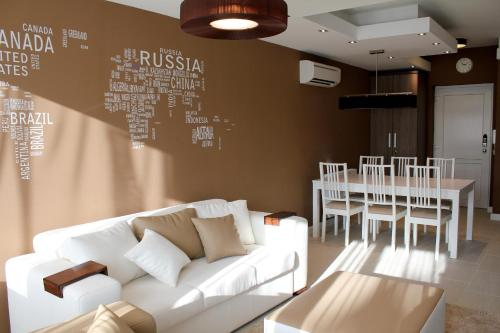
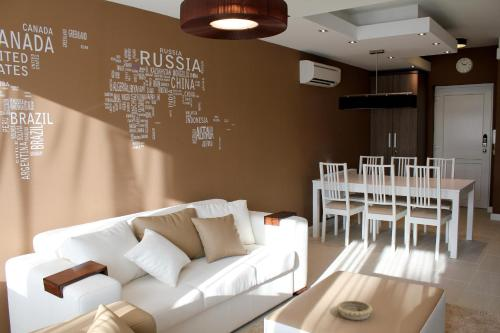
+ decorative bowl (354, 311)
